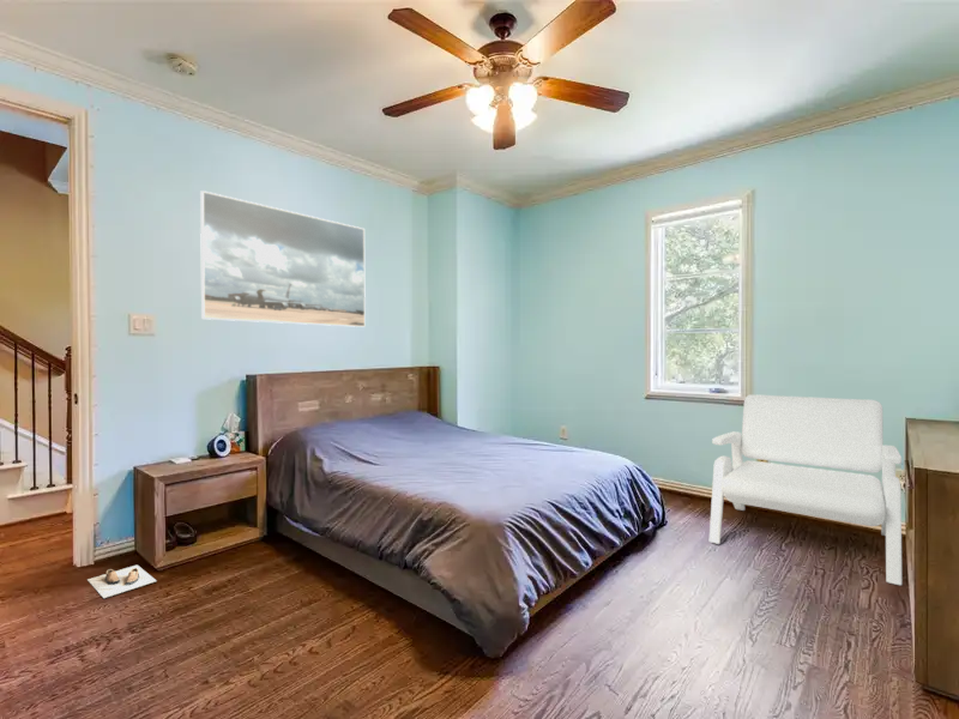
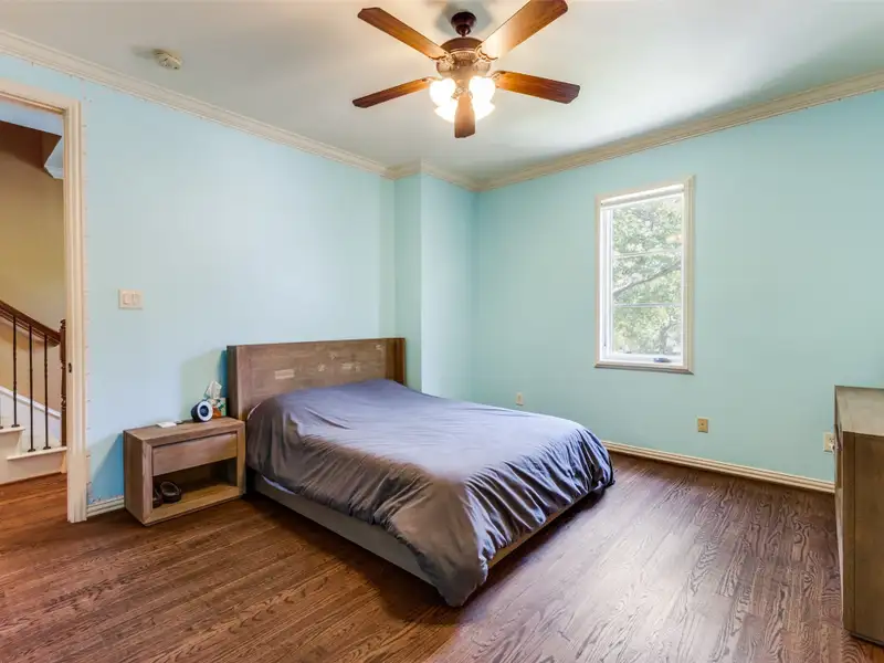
- armchair (802, 470)
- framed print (292, 267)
- shoe (121, 575)
